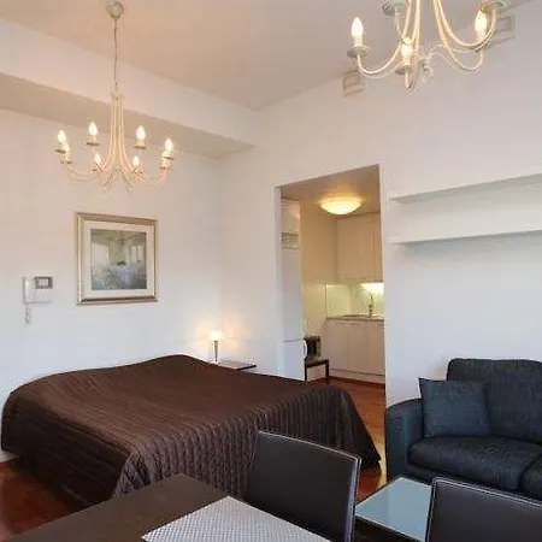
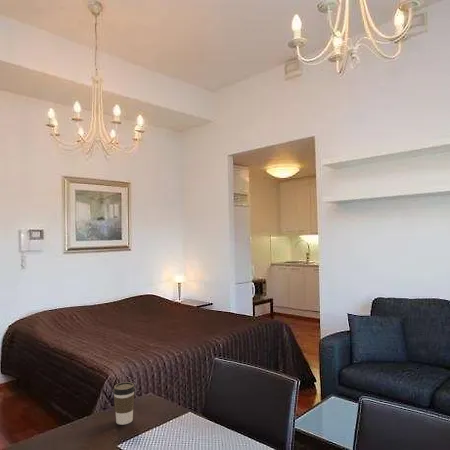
+ coffee cup (124, 403)
